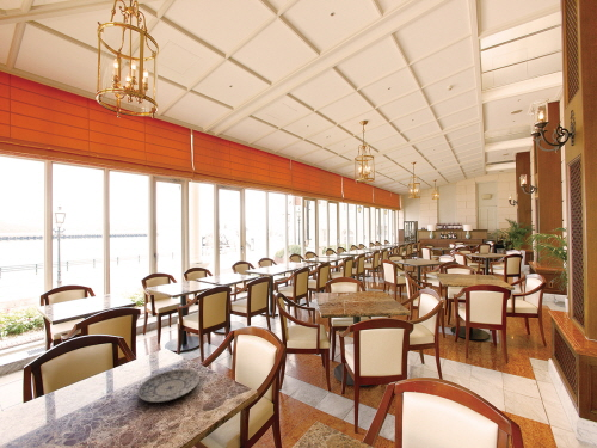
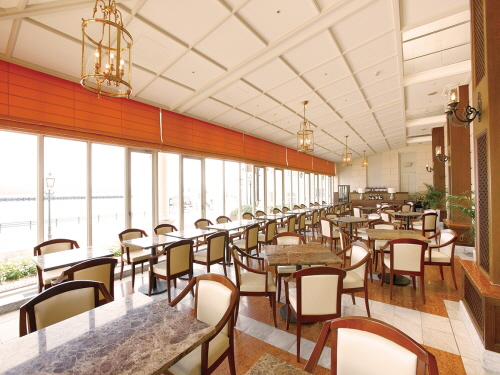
- plate (170, 386)
